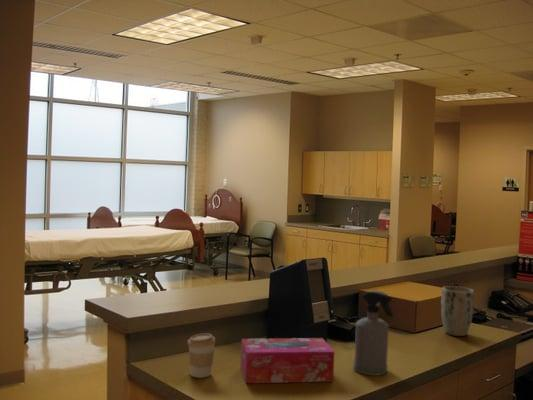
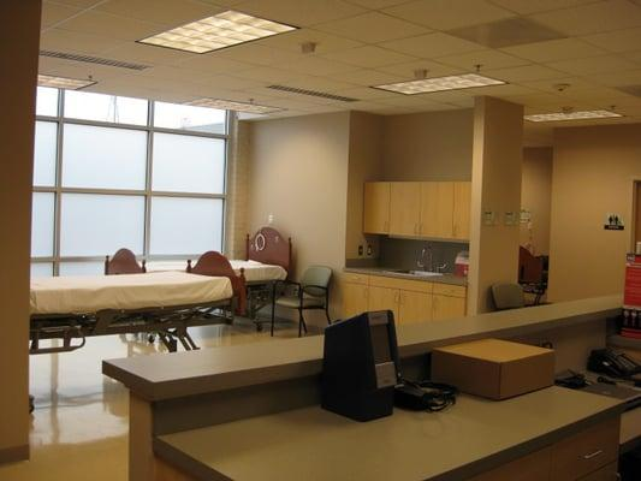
- plant pot (456, 311)
- coffee cup (201, 354)
- tissue box (286, 359)
- spray bottle (374, 330)
